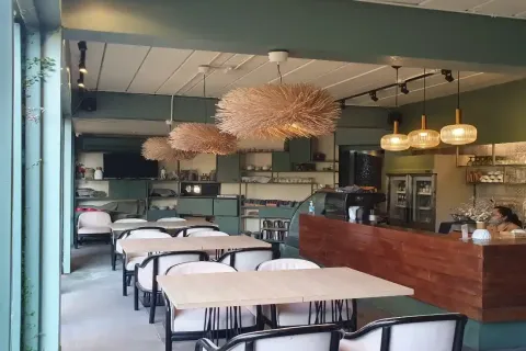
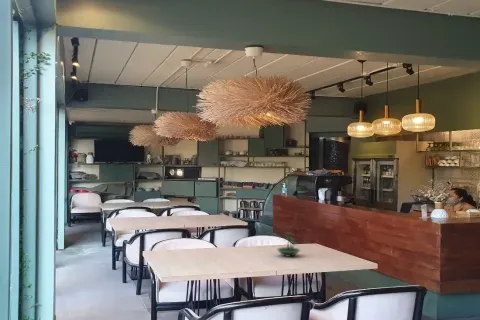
+ terrarium (287, 236)
